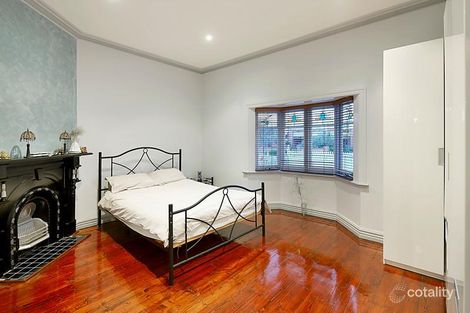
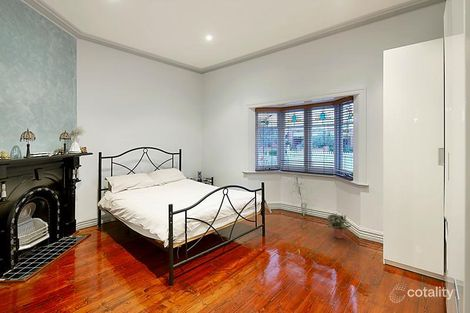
+ potted plant (338, 225)
